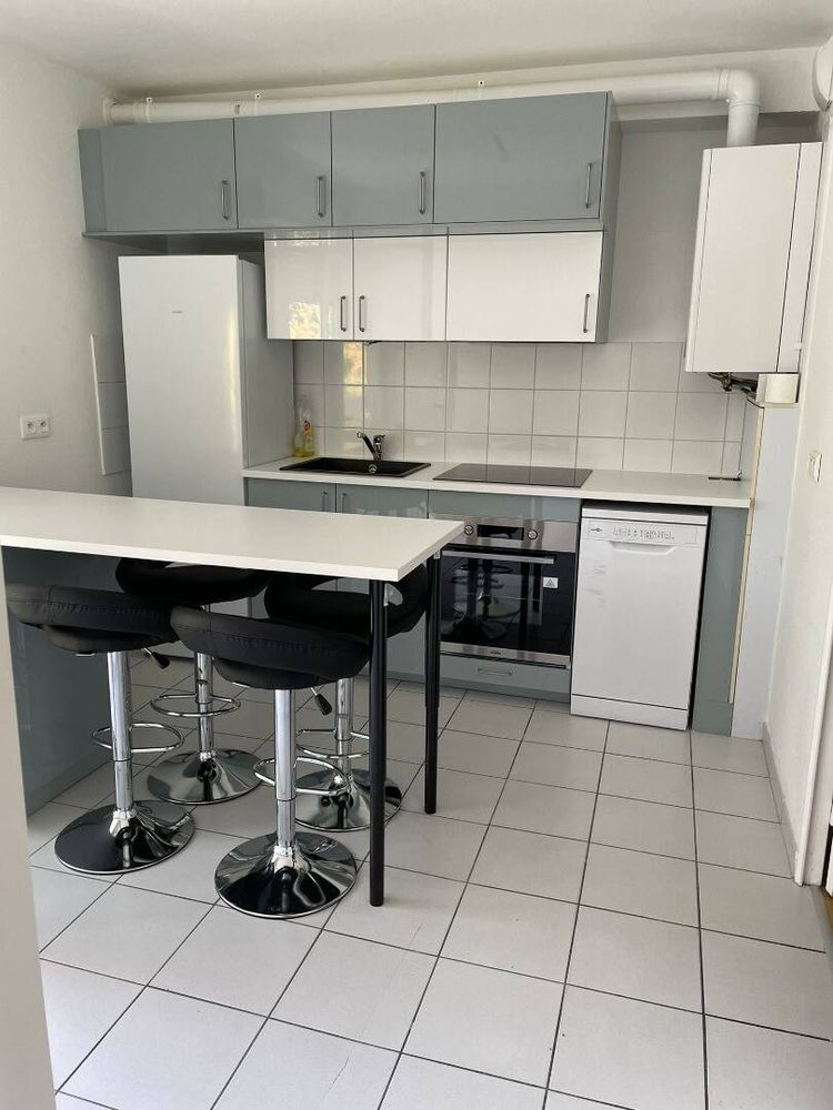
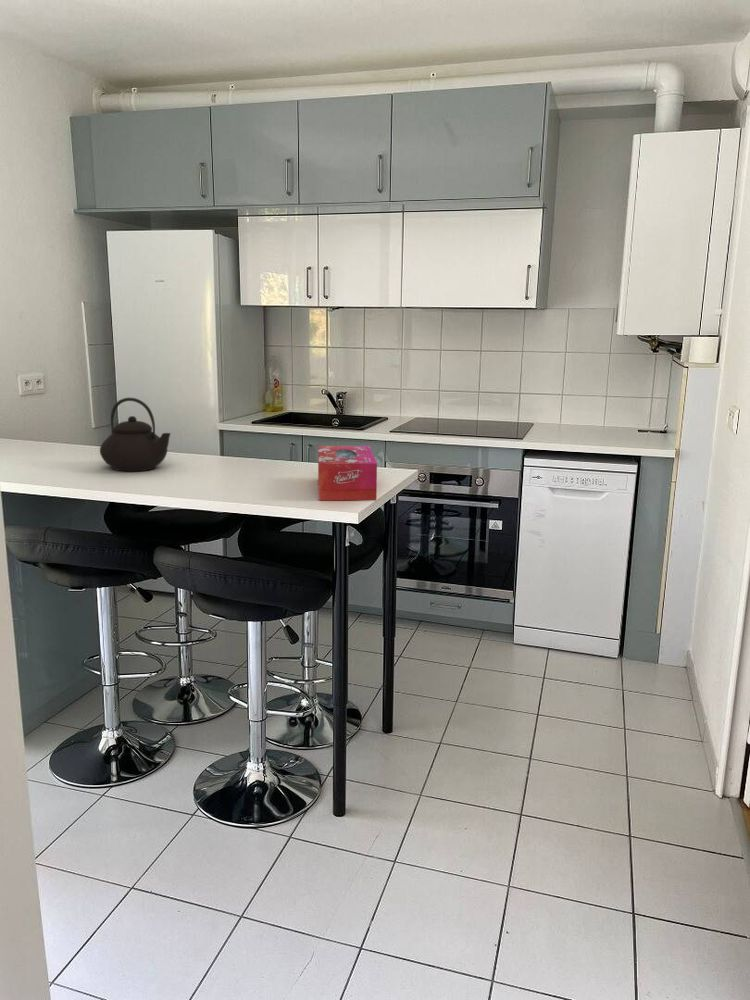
+ tissue box (345, 471)
+ teapot (138, 433)
